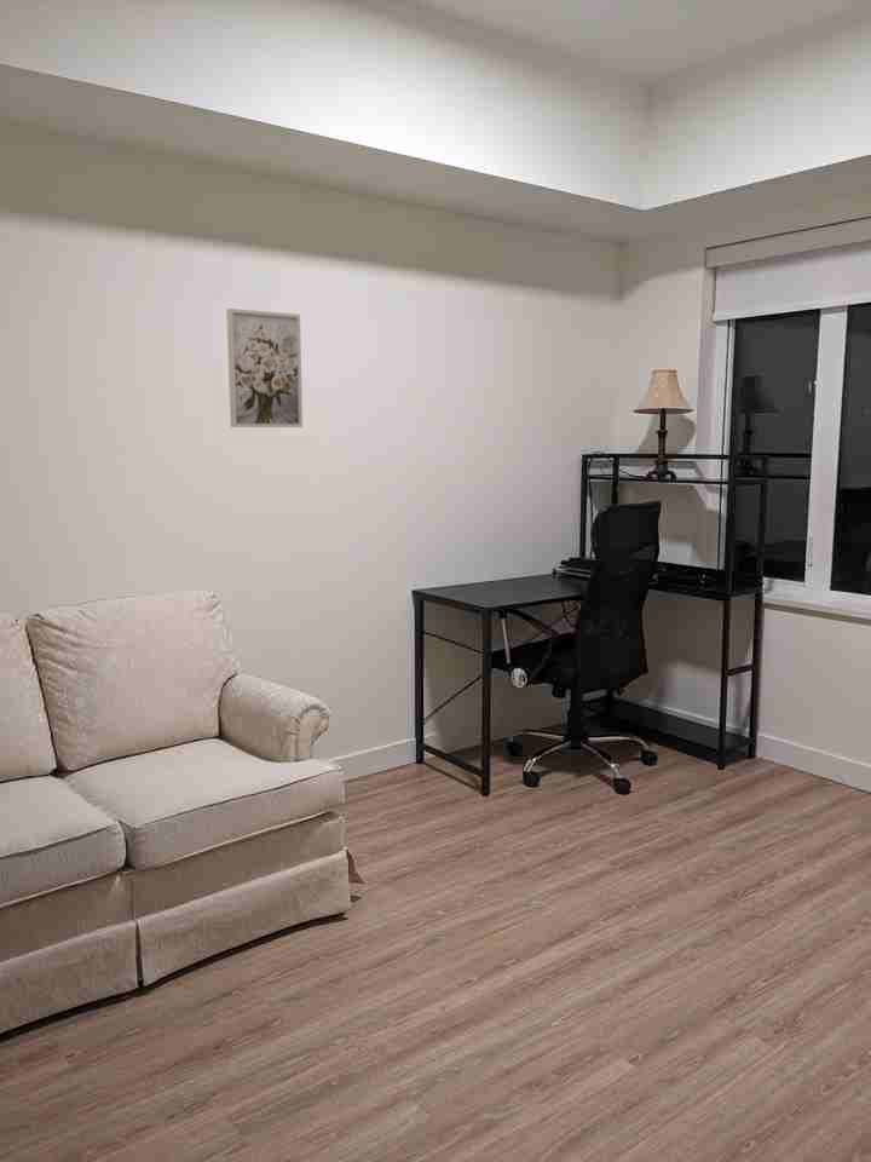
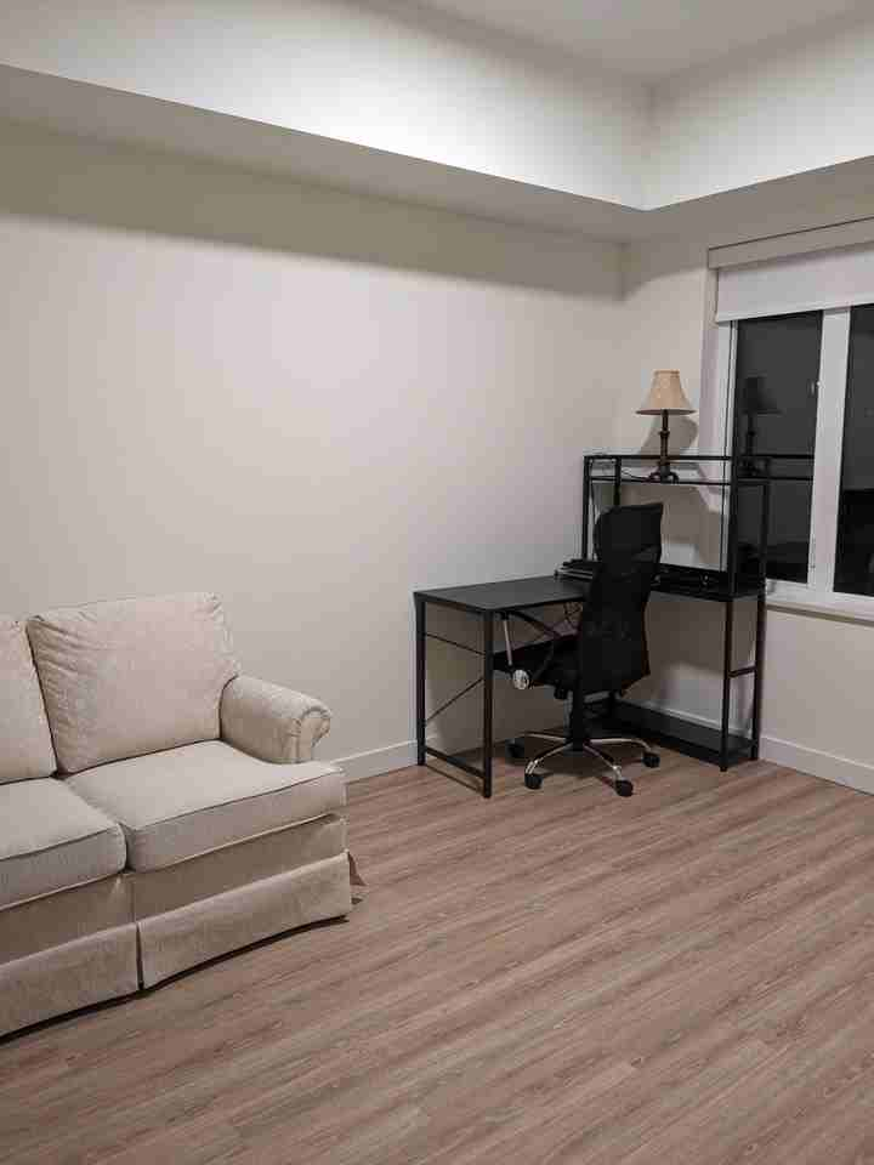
- wall art (265, 369)
